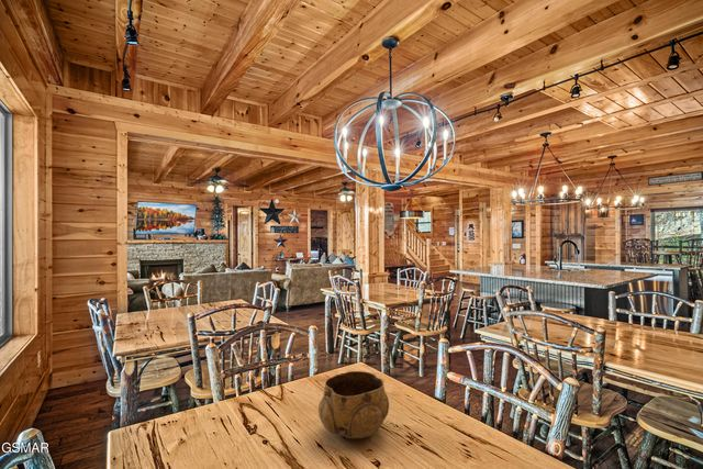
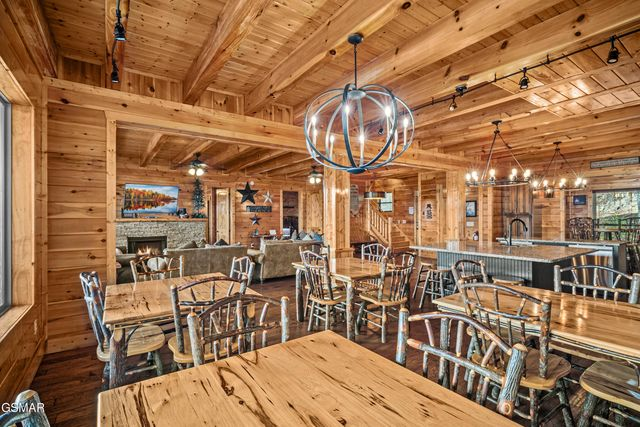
- decorative bowl (354, 405)
